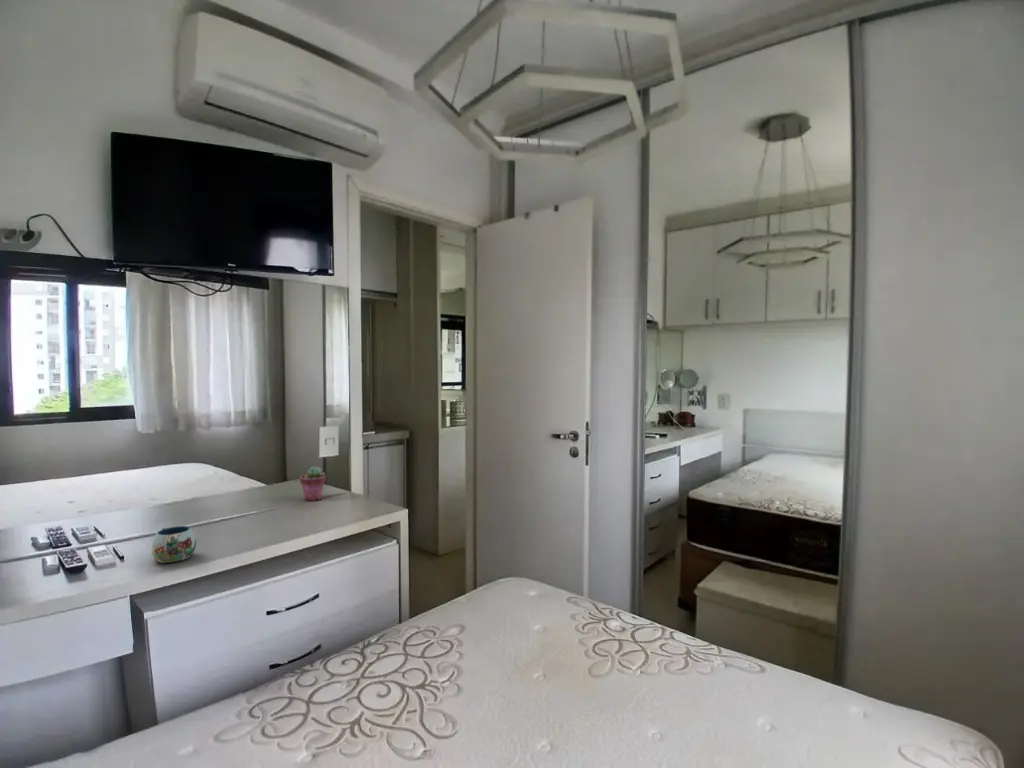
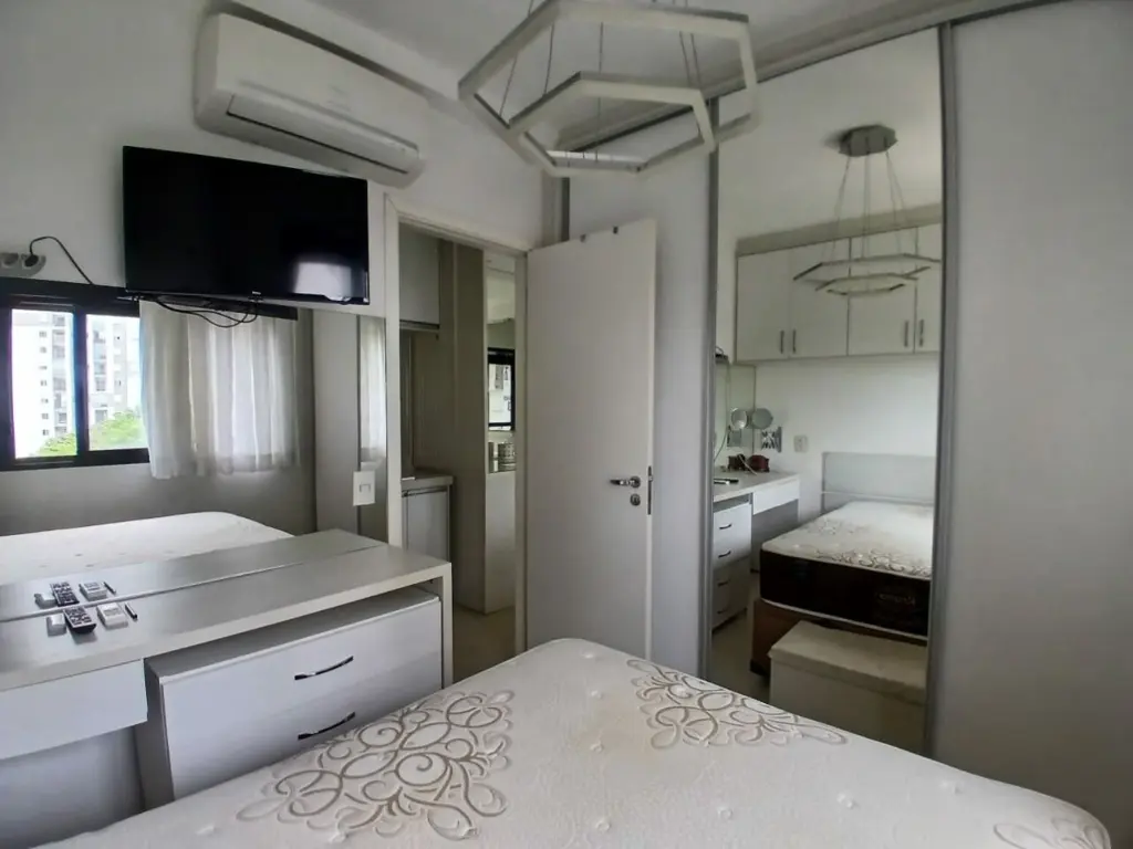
- potted succulent (313, 482)
- mug (172, 542)
